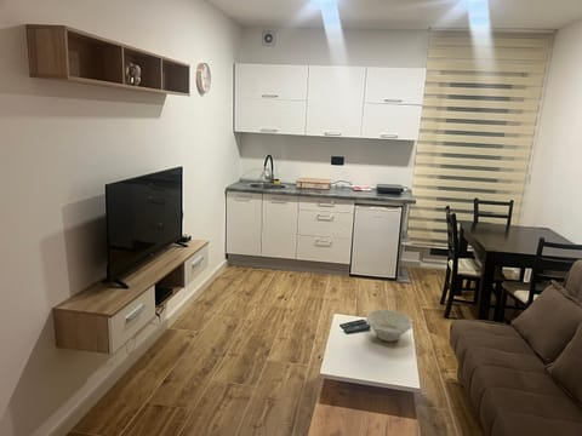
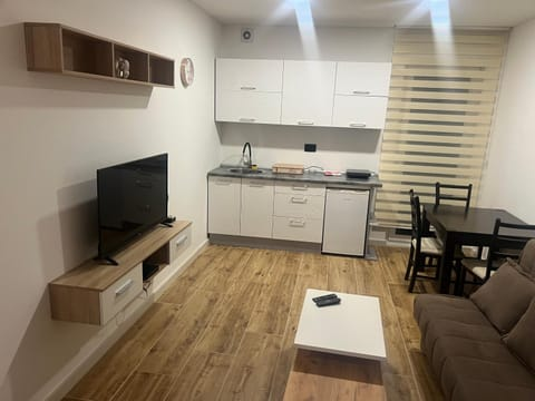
- bowl (388, 327)
